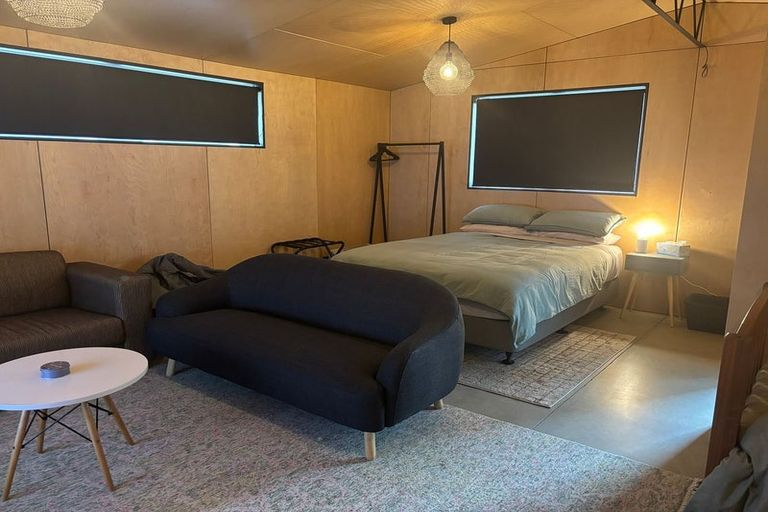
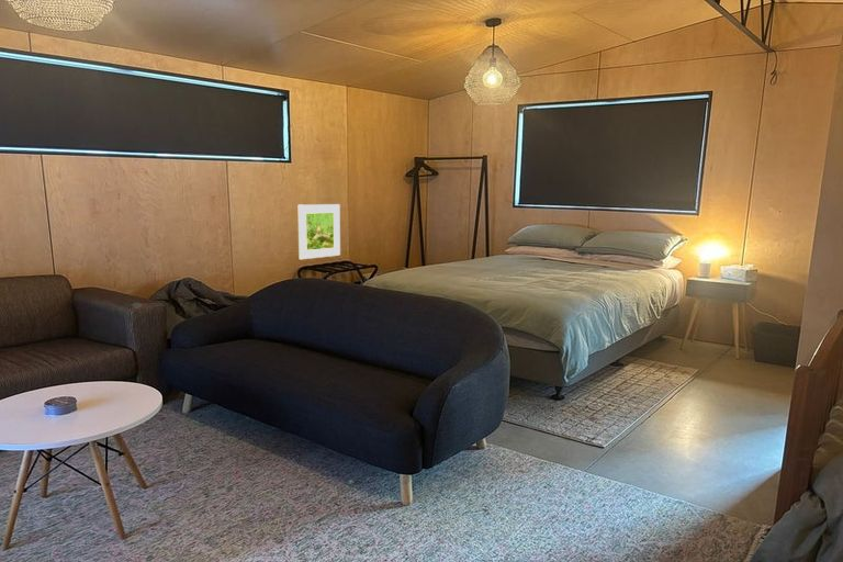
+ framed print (319, 231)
